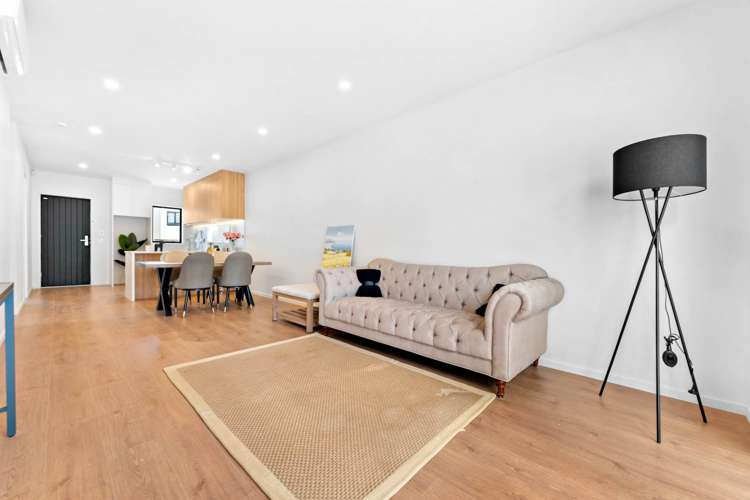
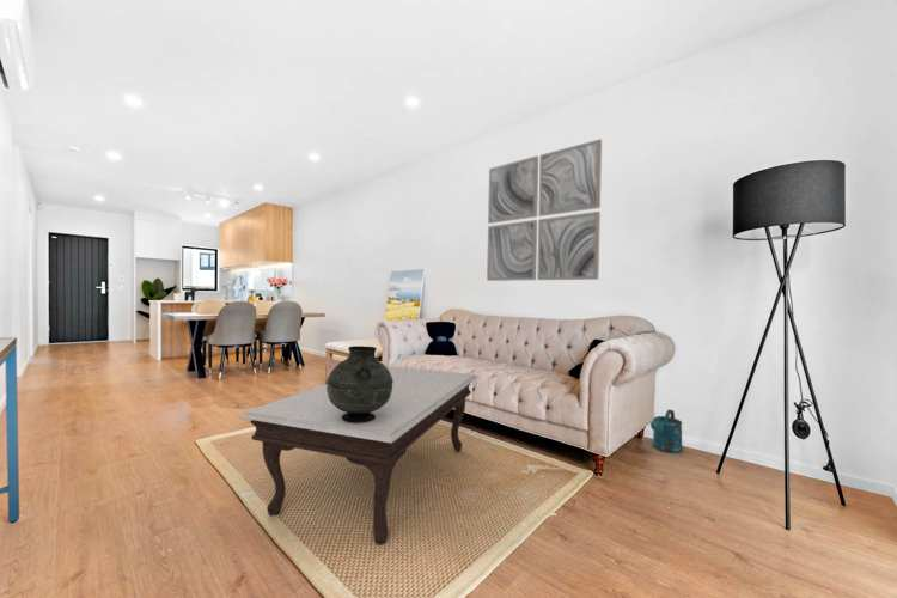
+ watering can (665, 432)
+ coffee table (383, 432)
+ wall art (539, 219)
+ vase (360, 382)
